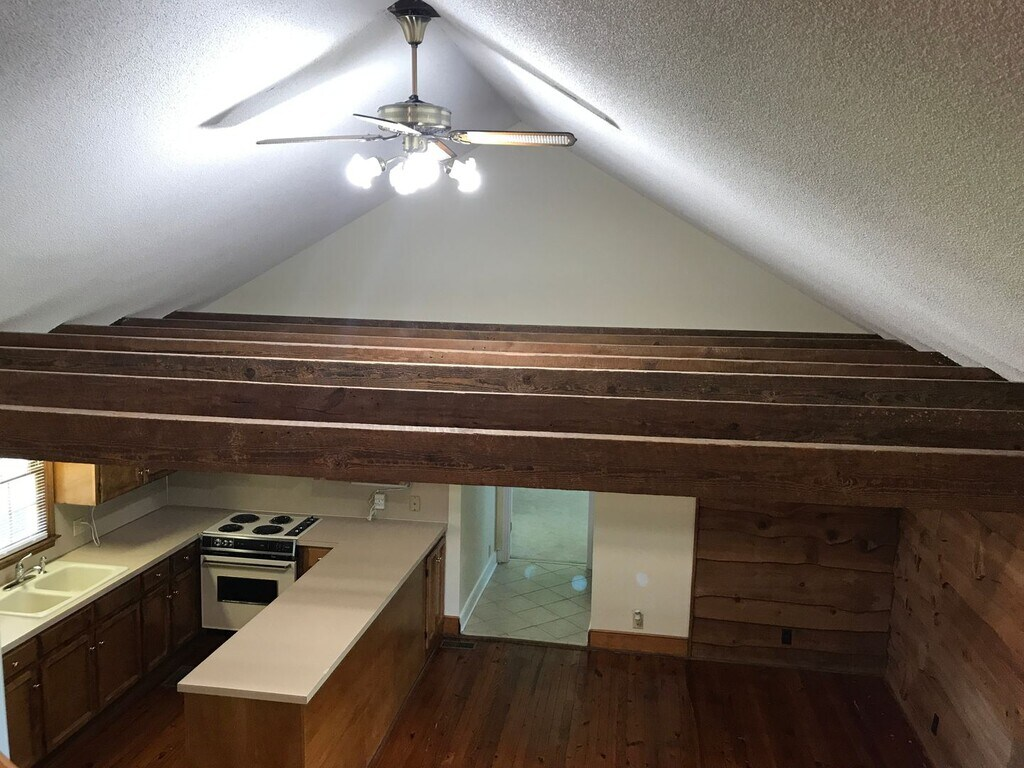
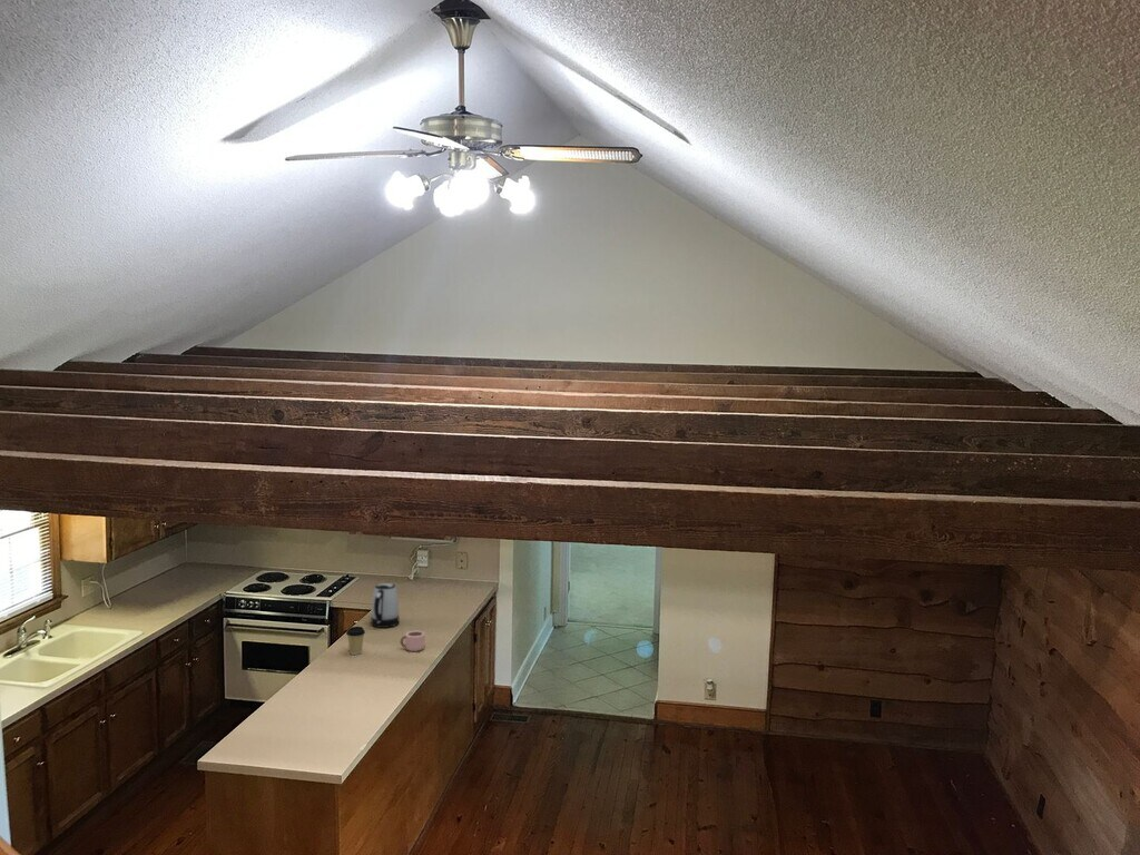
+ kettle (383, 605)
+ mug (412, 641)
+ coffee cup (355, 640)
